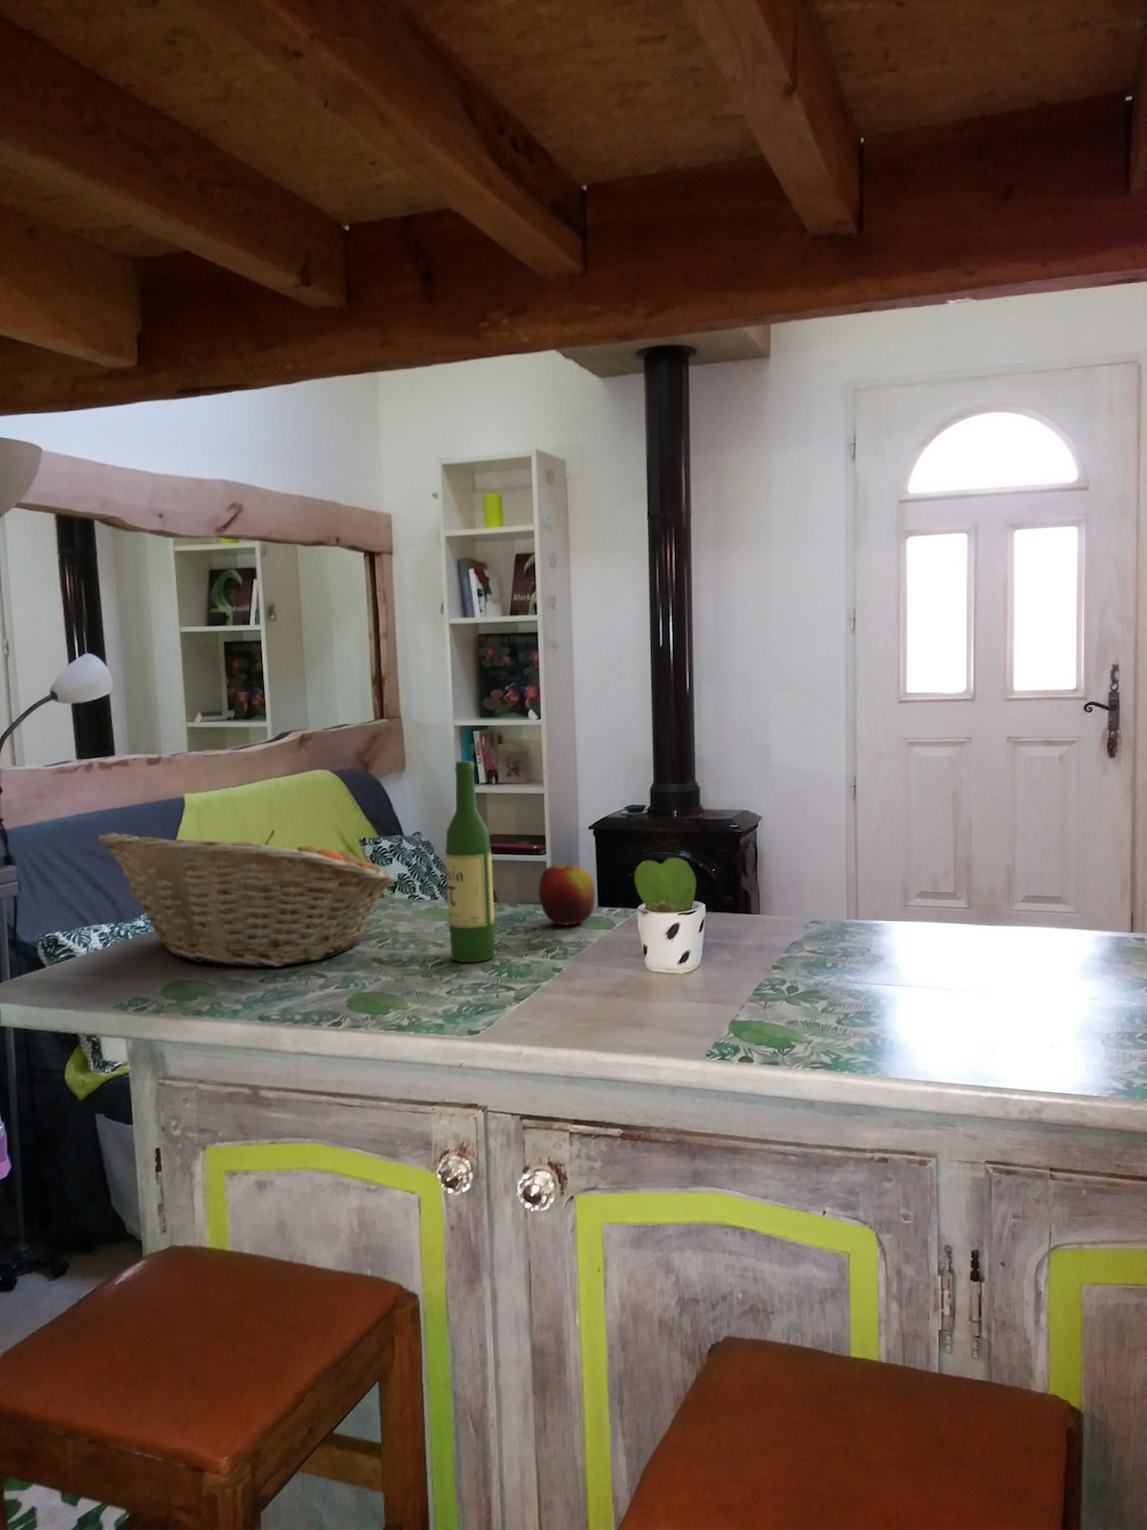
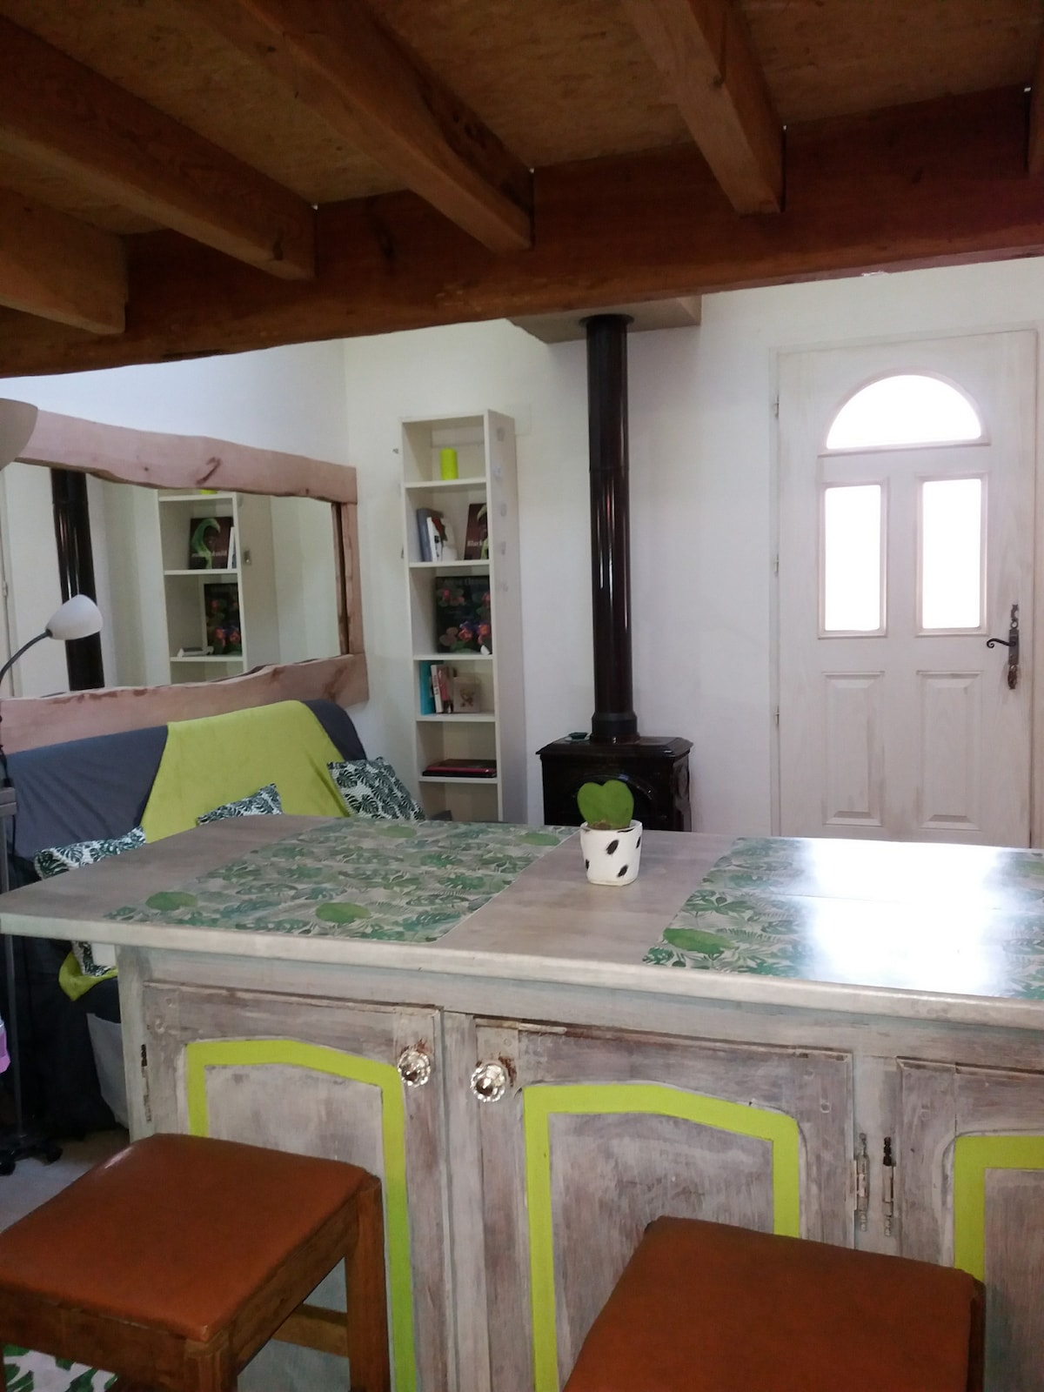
- wine bottle (467, 860)
- apple (566, 893)
- fruit basket (248, 883)
